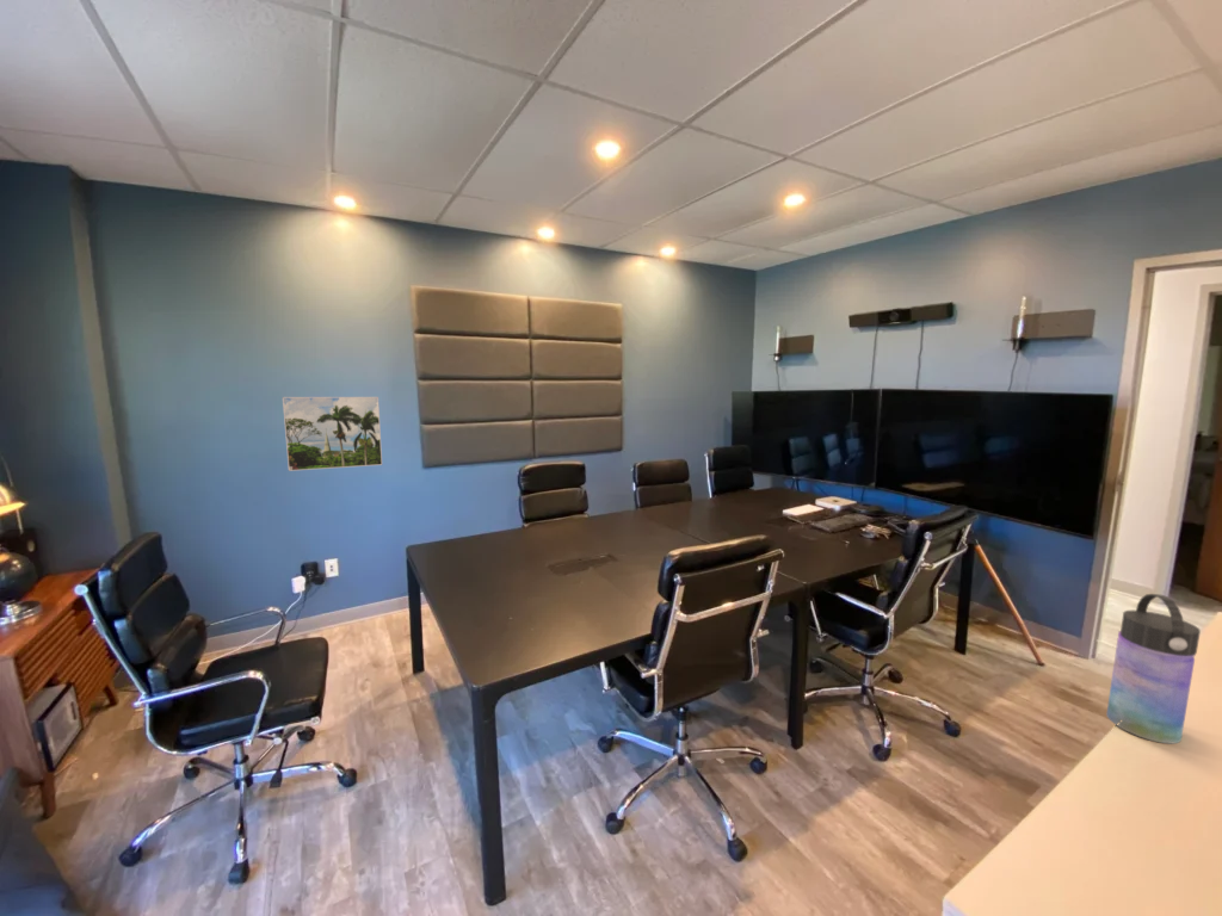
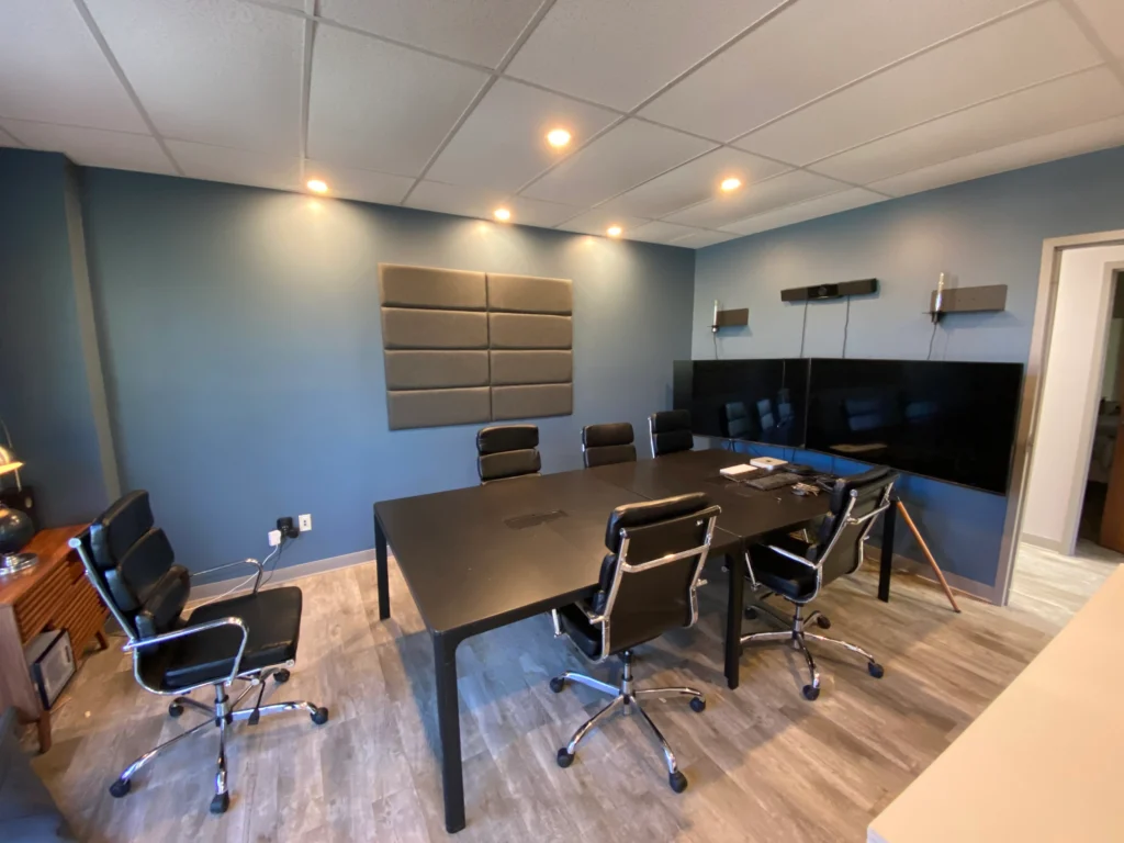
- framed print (334, 432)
- water bottle (1152, 662)
